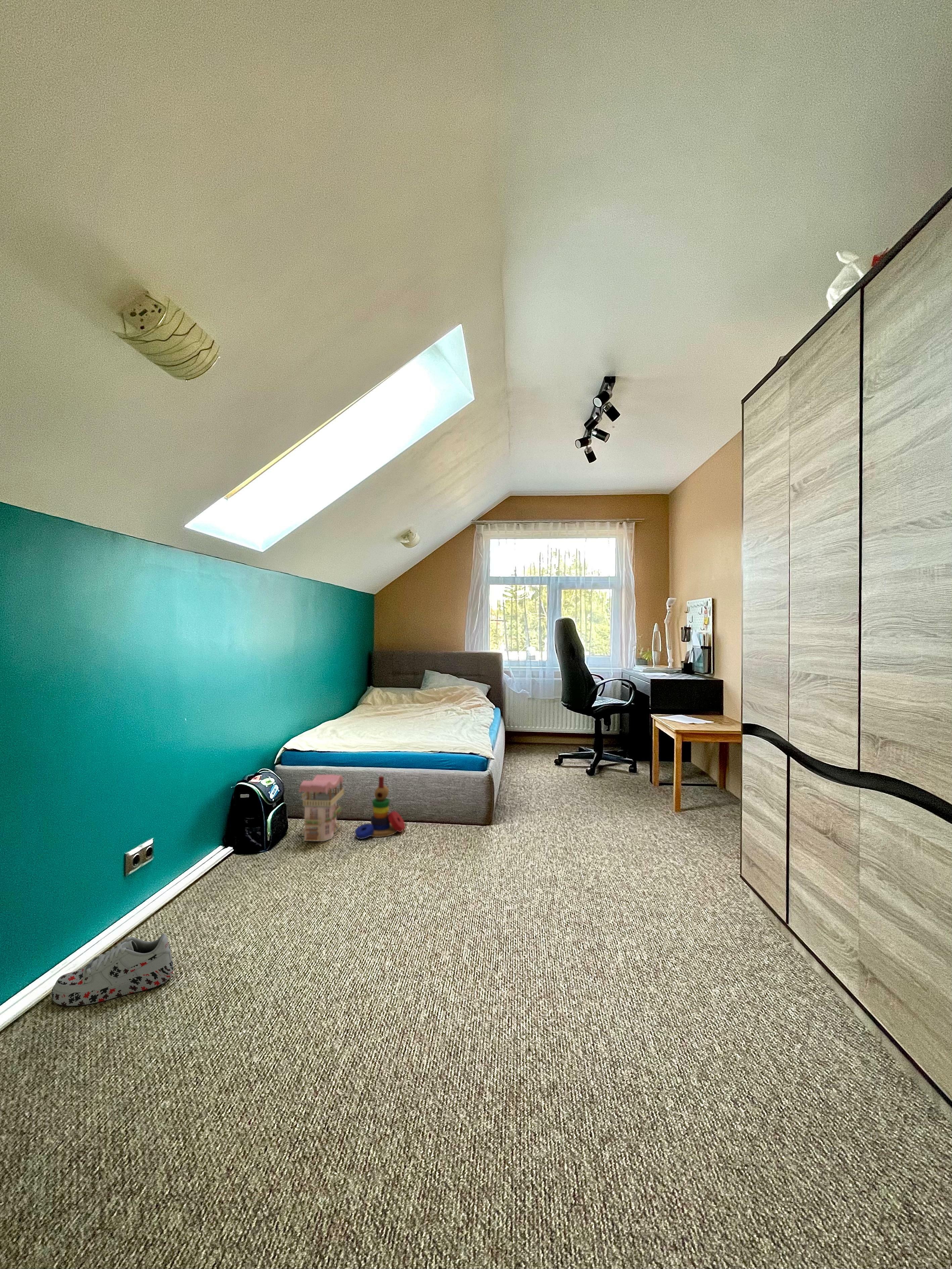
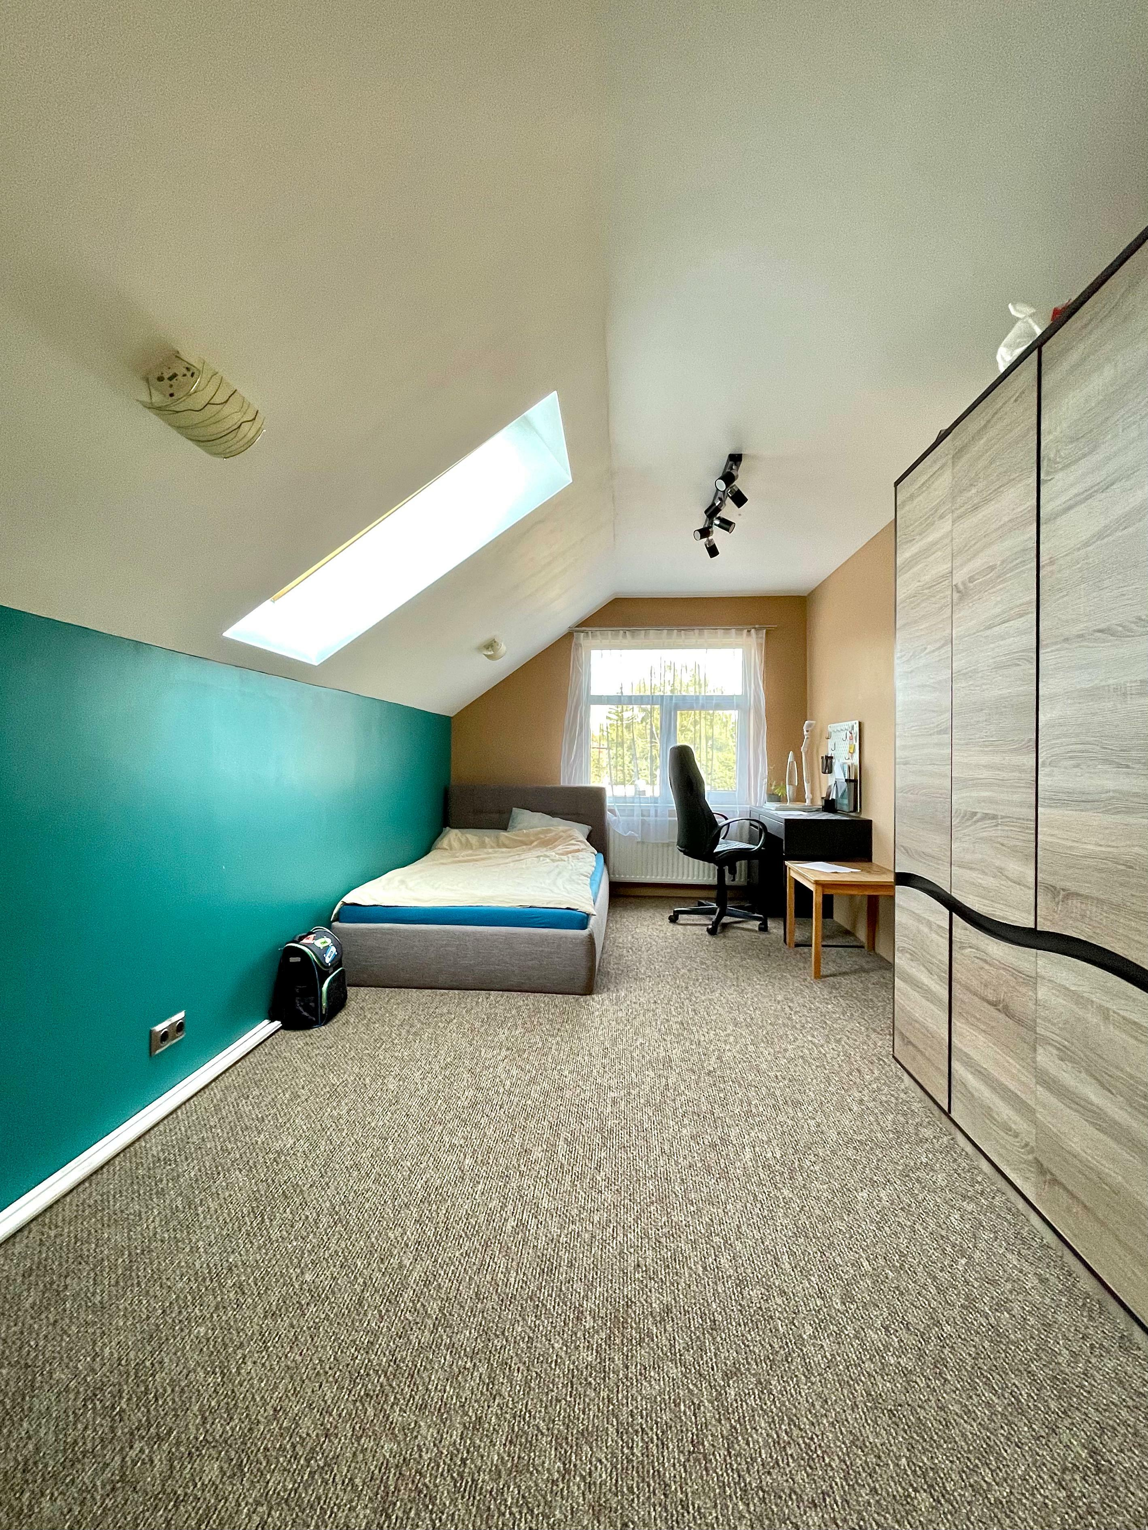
- shoe (114, 966)
- toy house (319, 805)
- stacking toy (381, 805)
